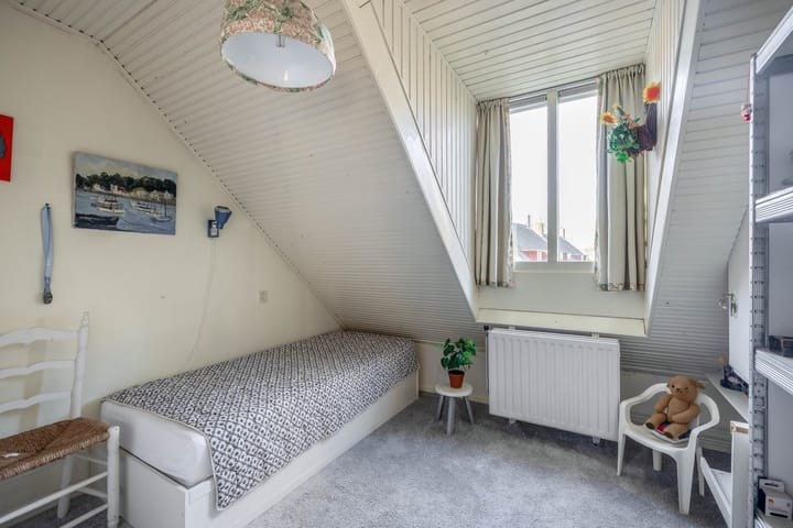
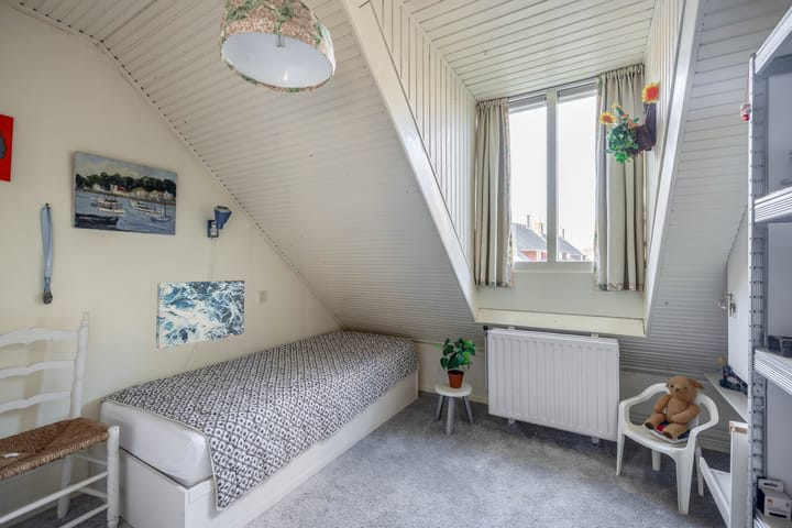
+ wall art (204, 310)
